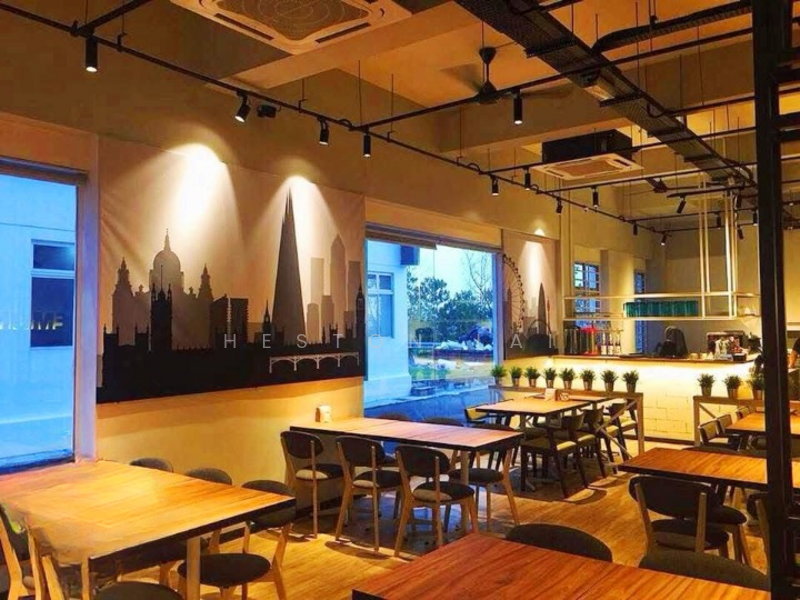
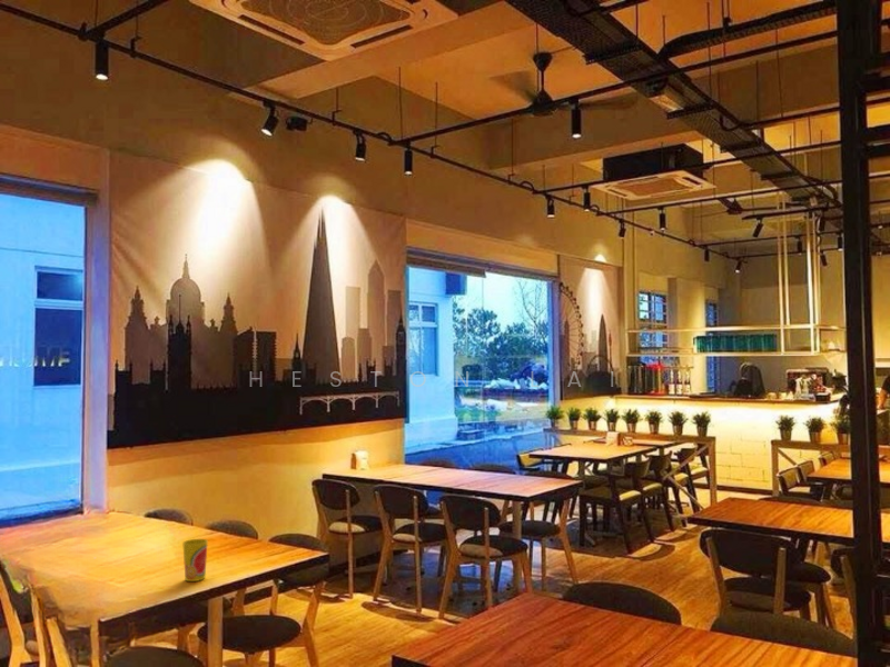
+ cup (195, 559)
